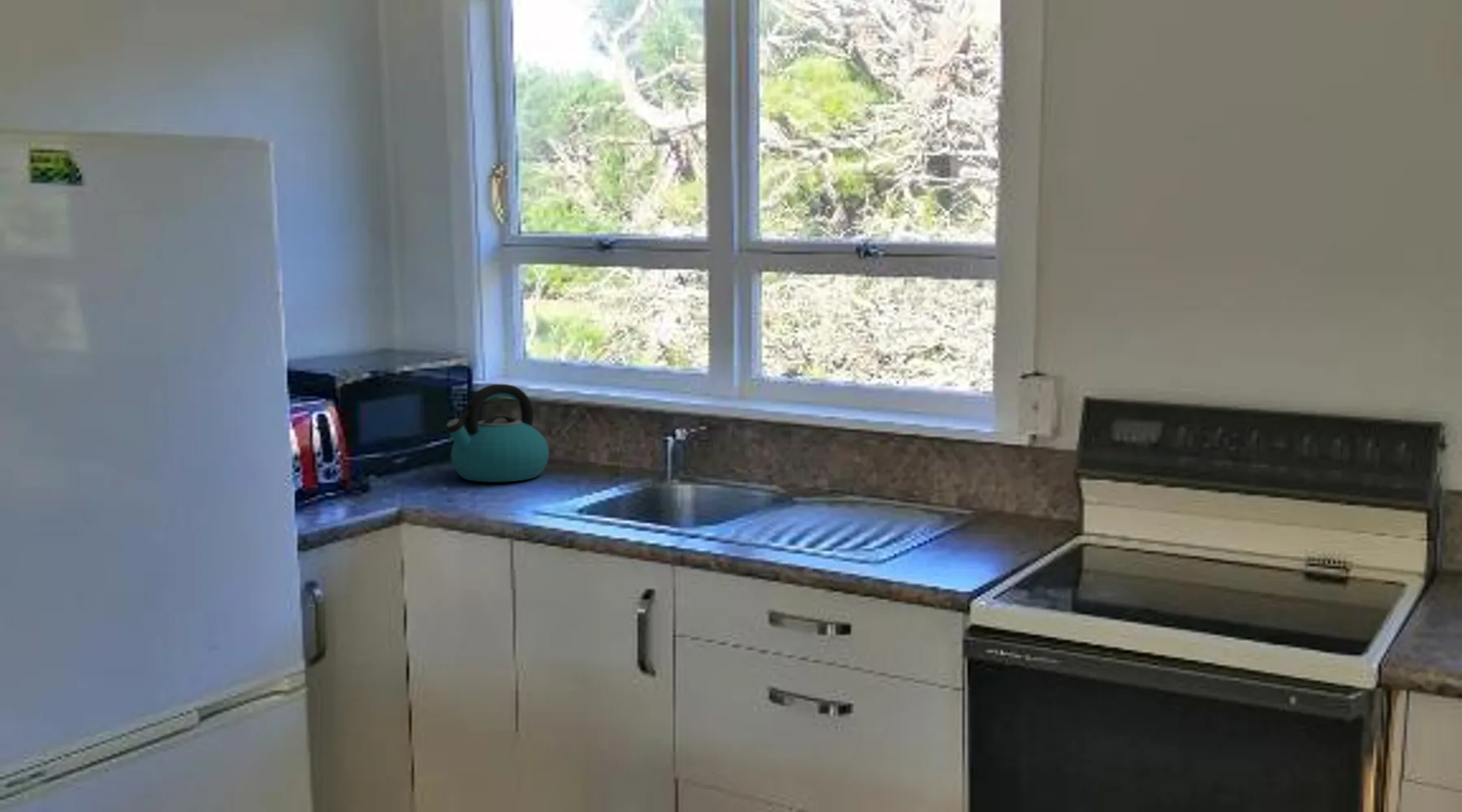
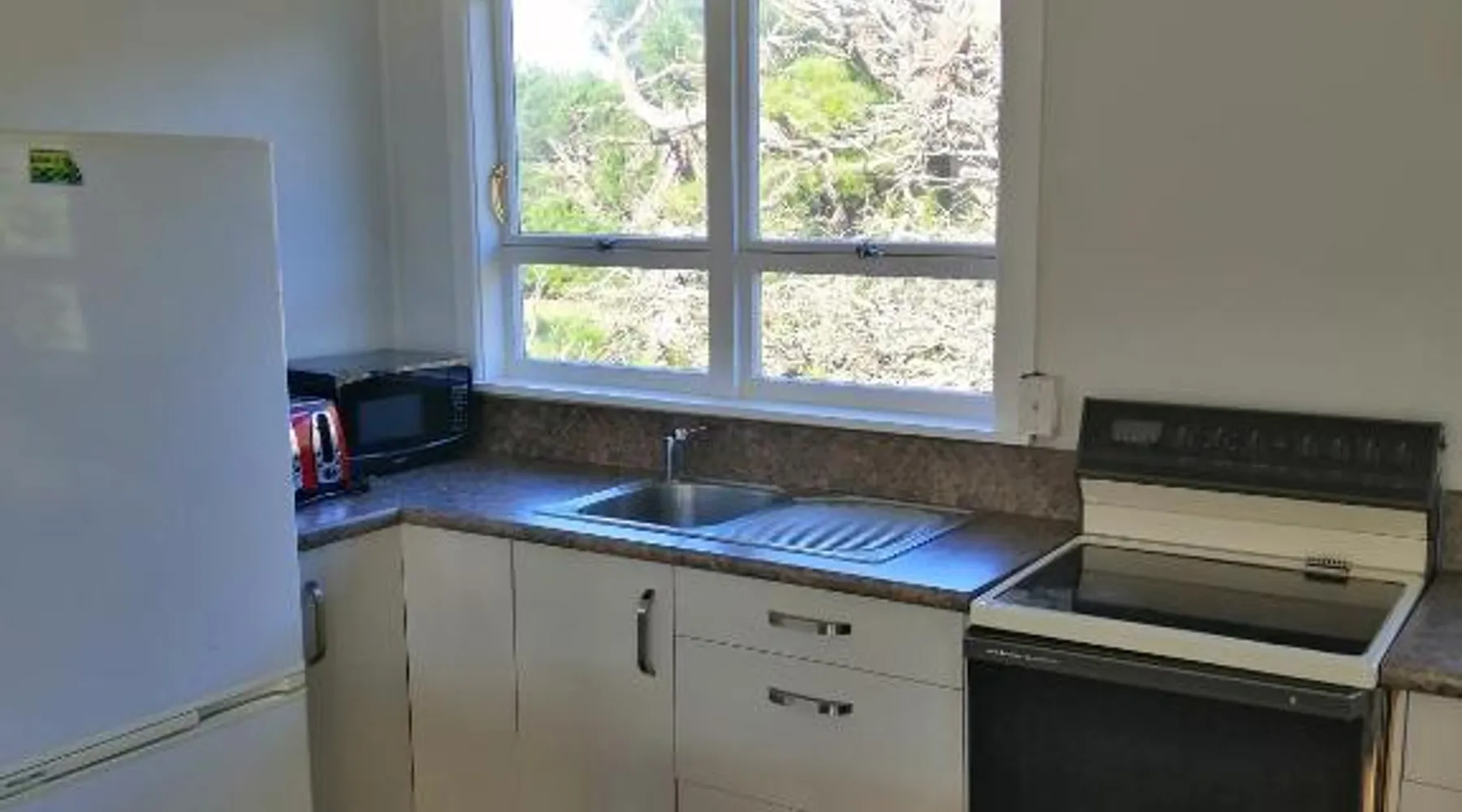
- kettle (494, 430)
